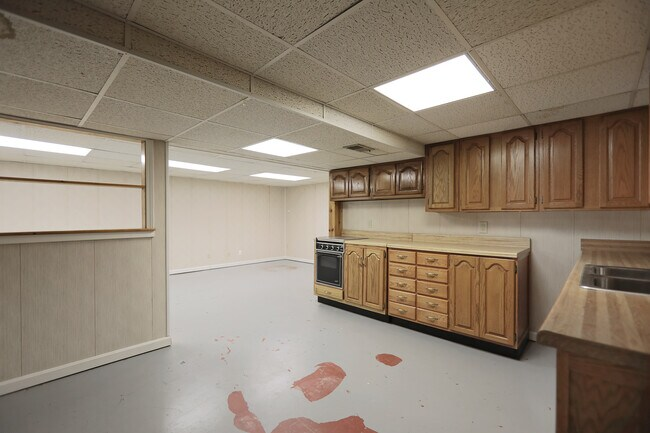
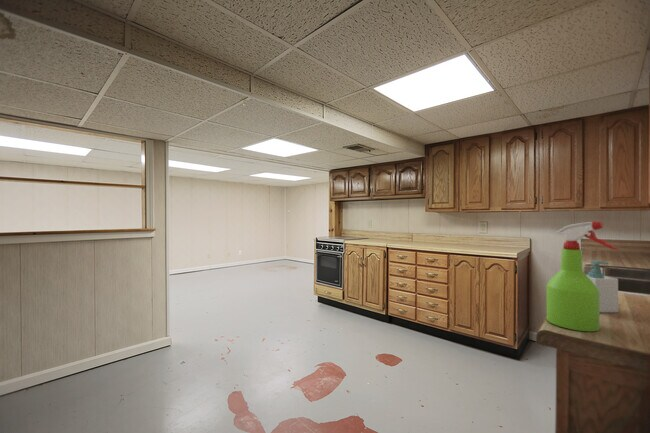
+ spray bottle (580, 273)
+ soap bottle (596, 284)
